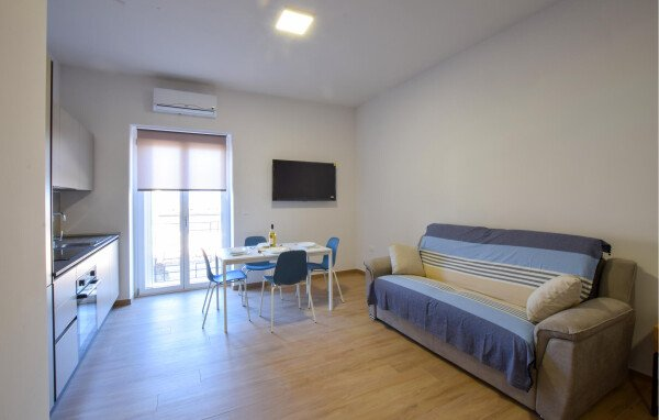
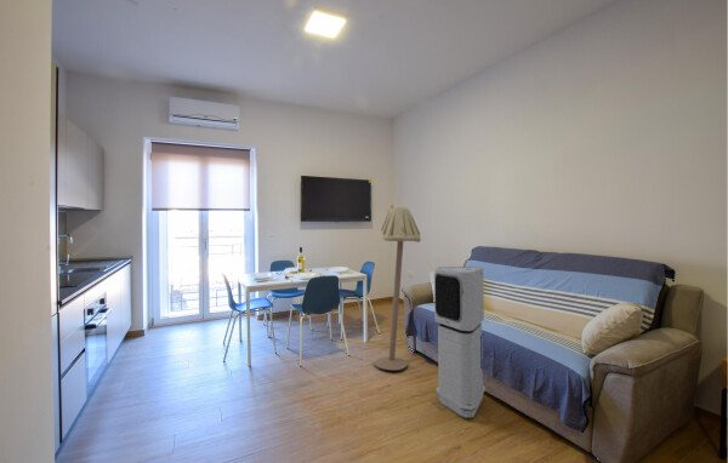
+ air purifier (465, 335)
+ floor lamp (398, 282)
